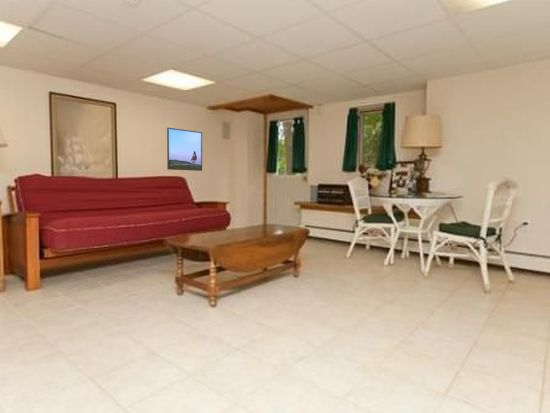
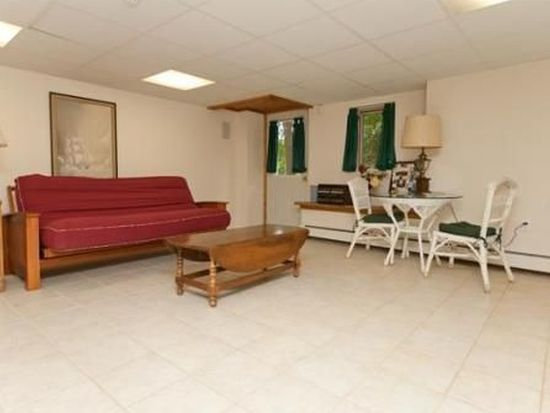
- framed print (185, 150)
